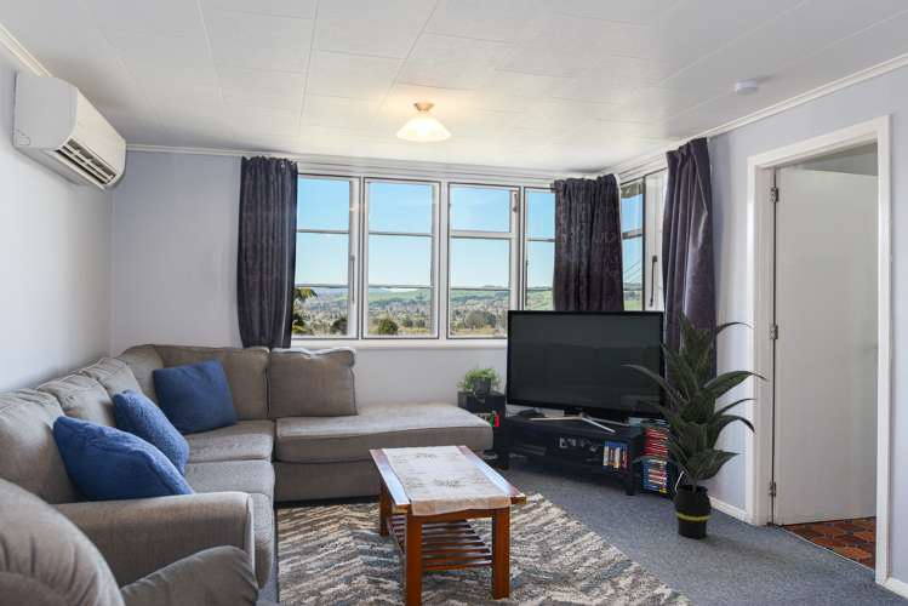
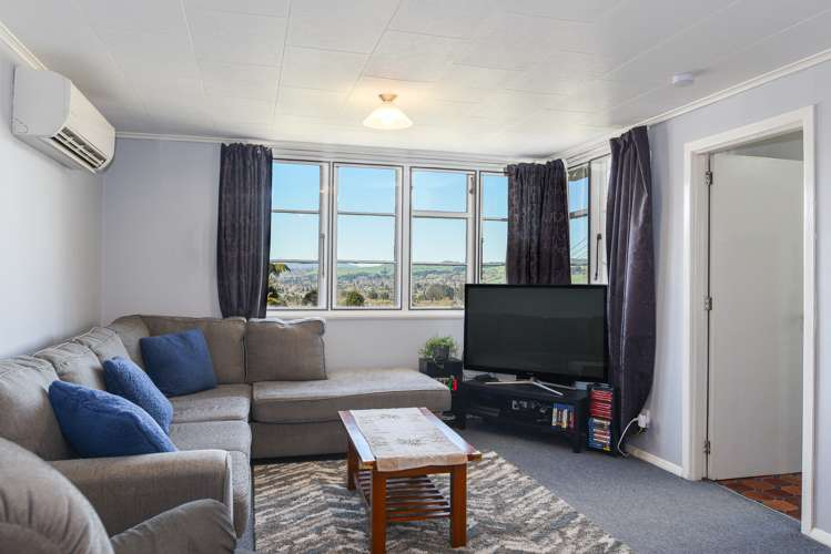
- indoor plant (691, 419)
